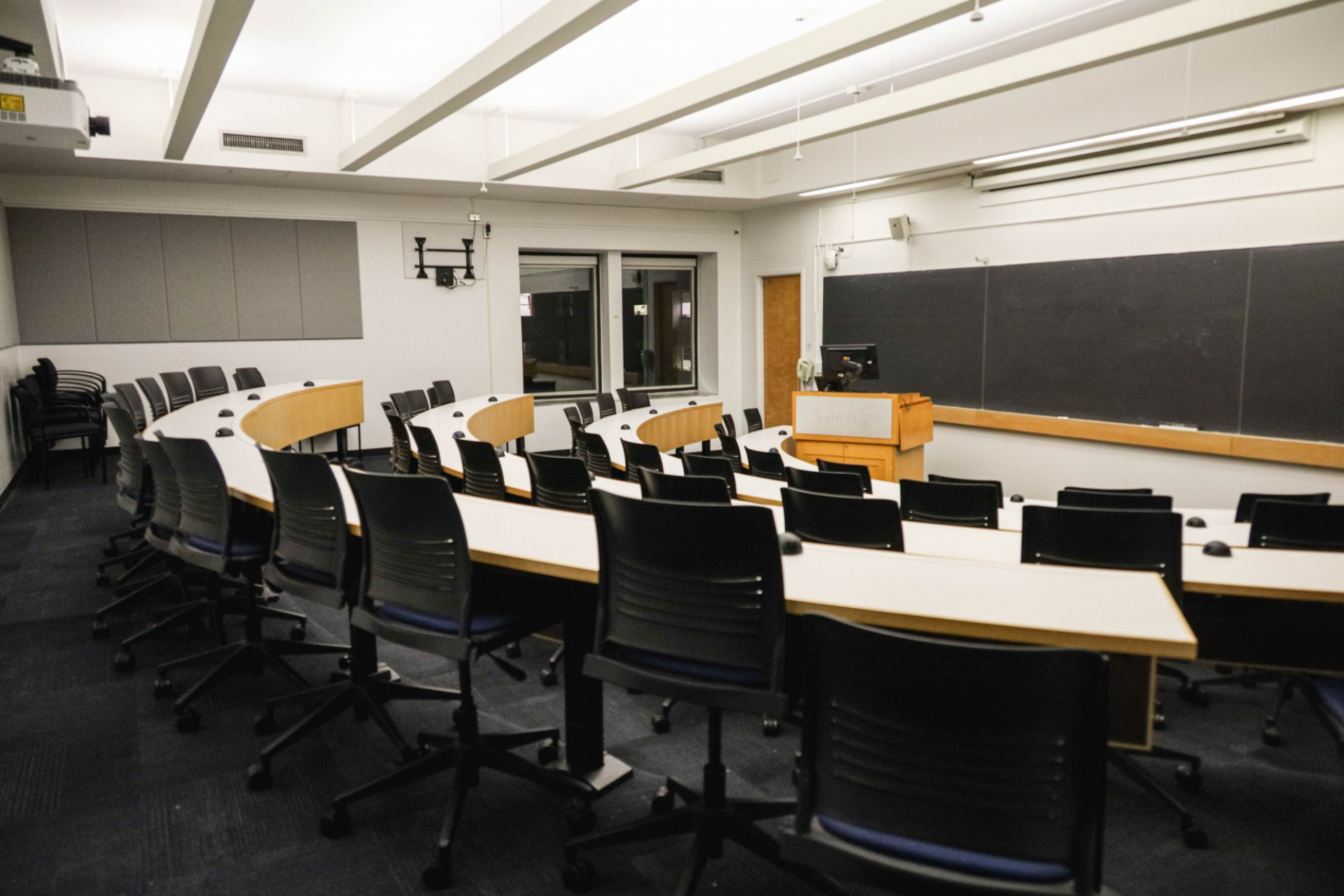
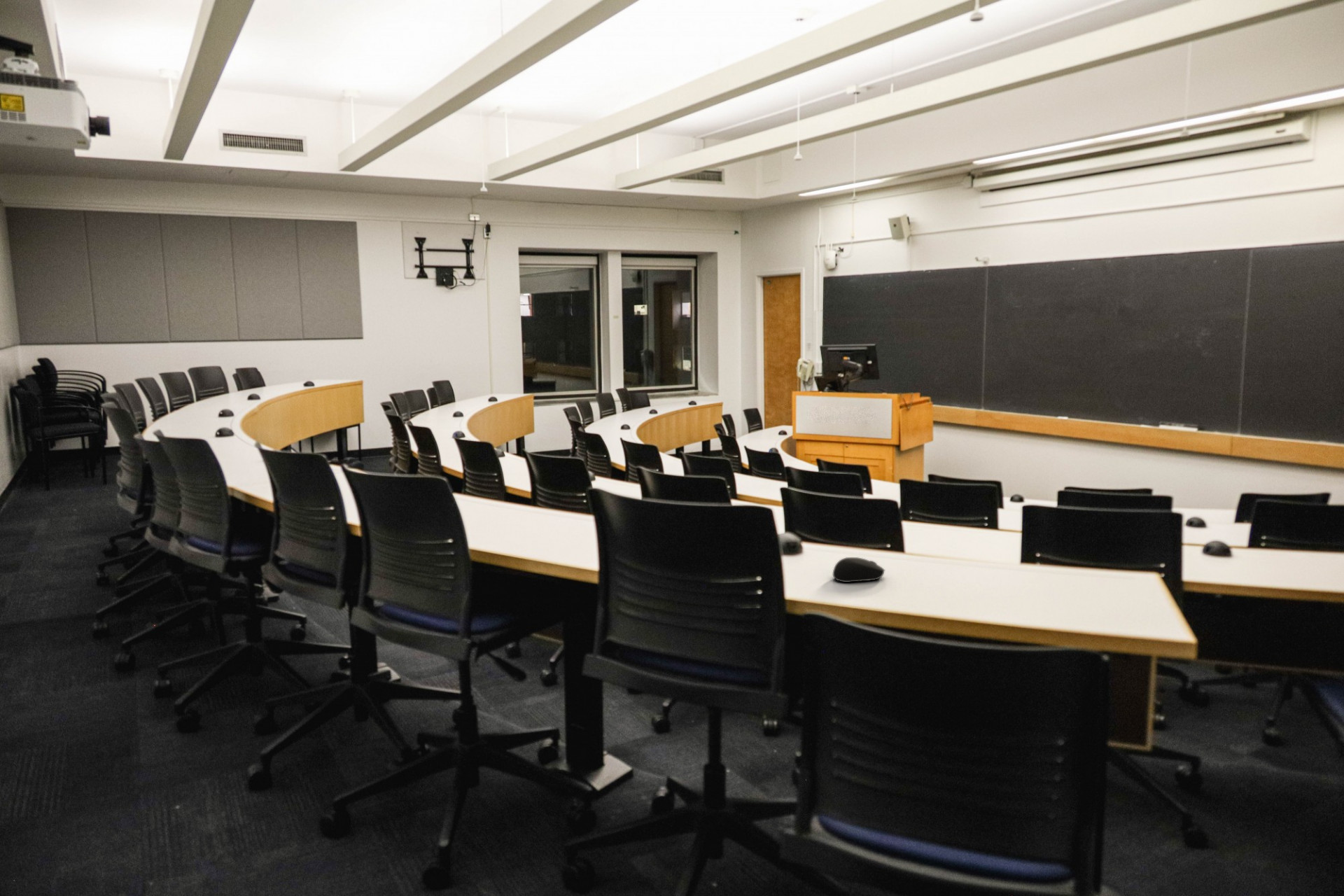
+ computer mouse (858, 568)
